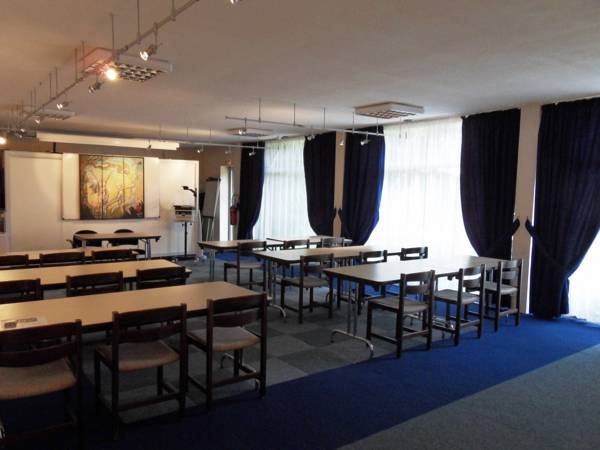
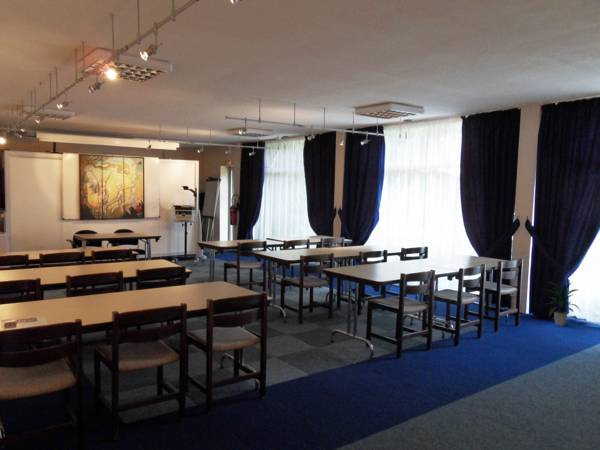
+ indoor plant (559, 301)
